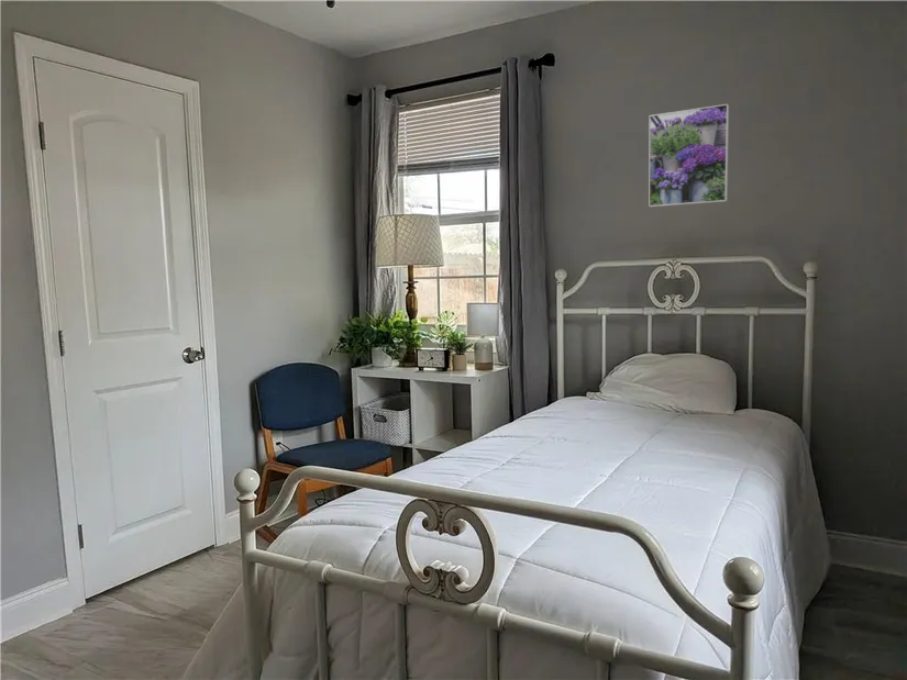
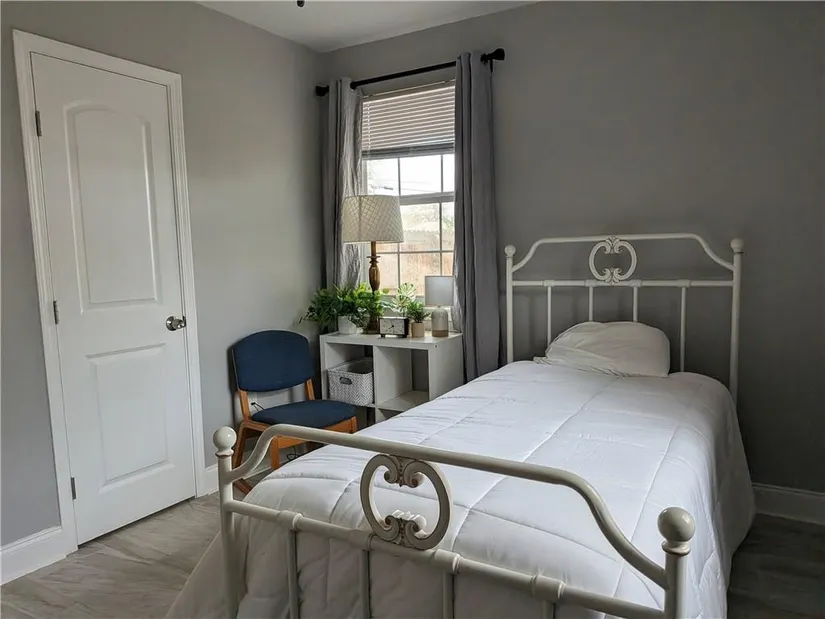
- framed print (687, 157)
